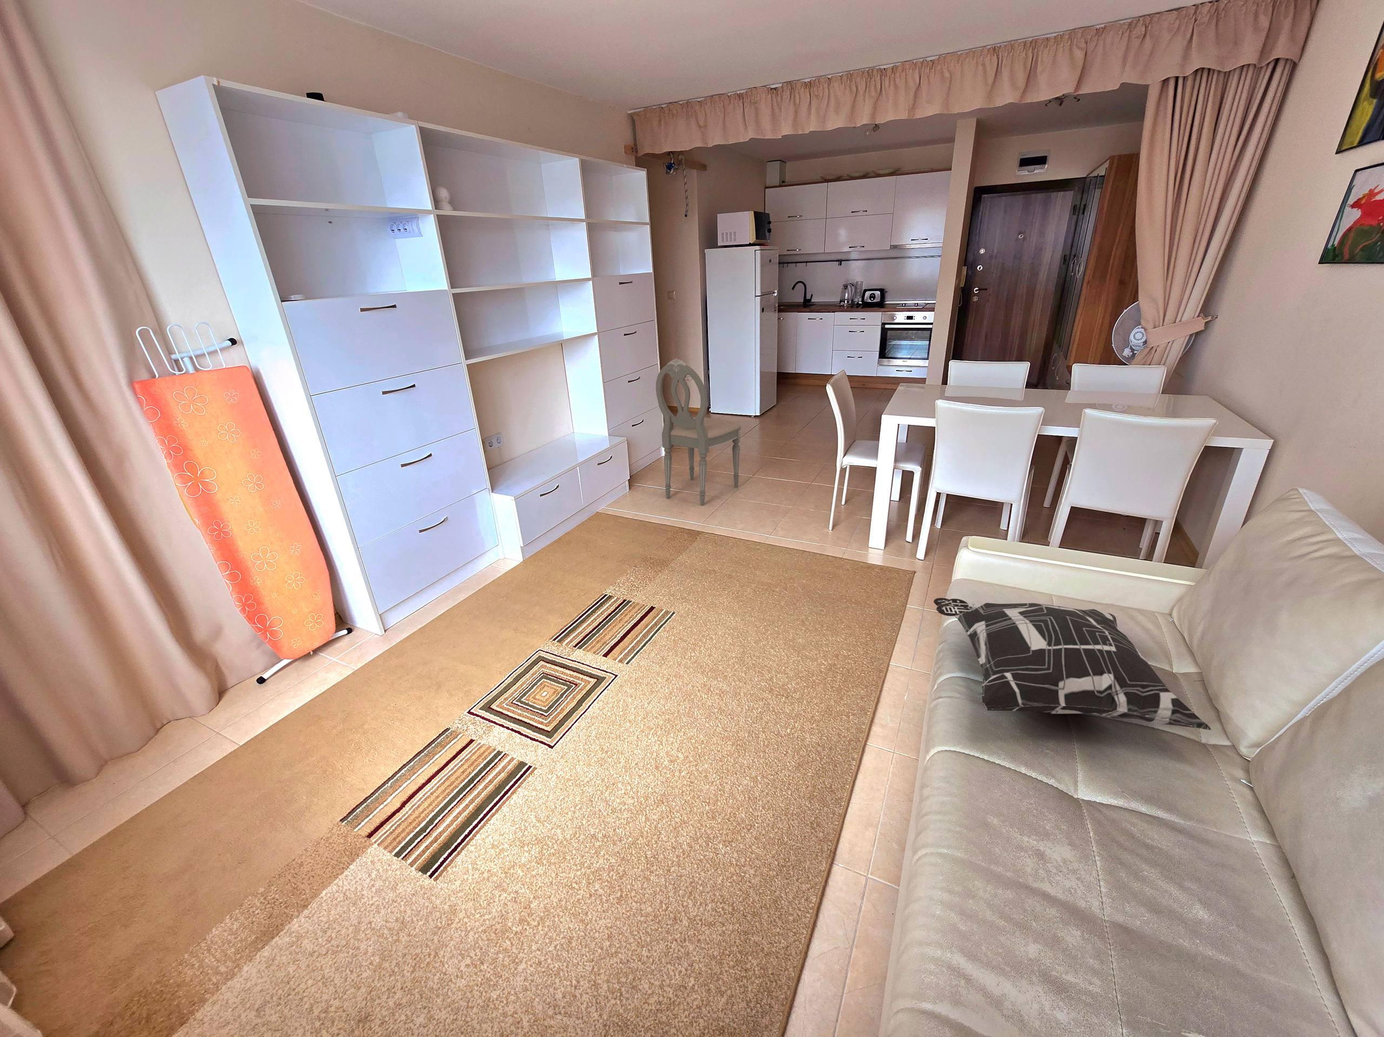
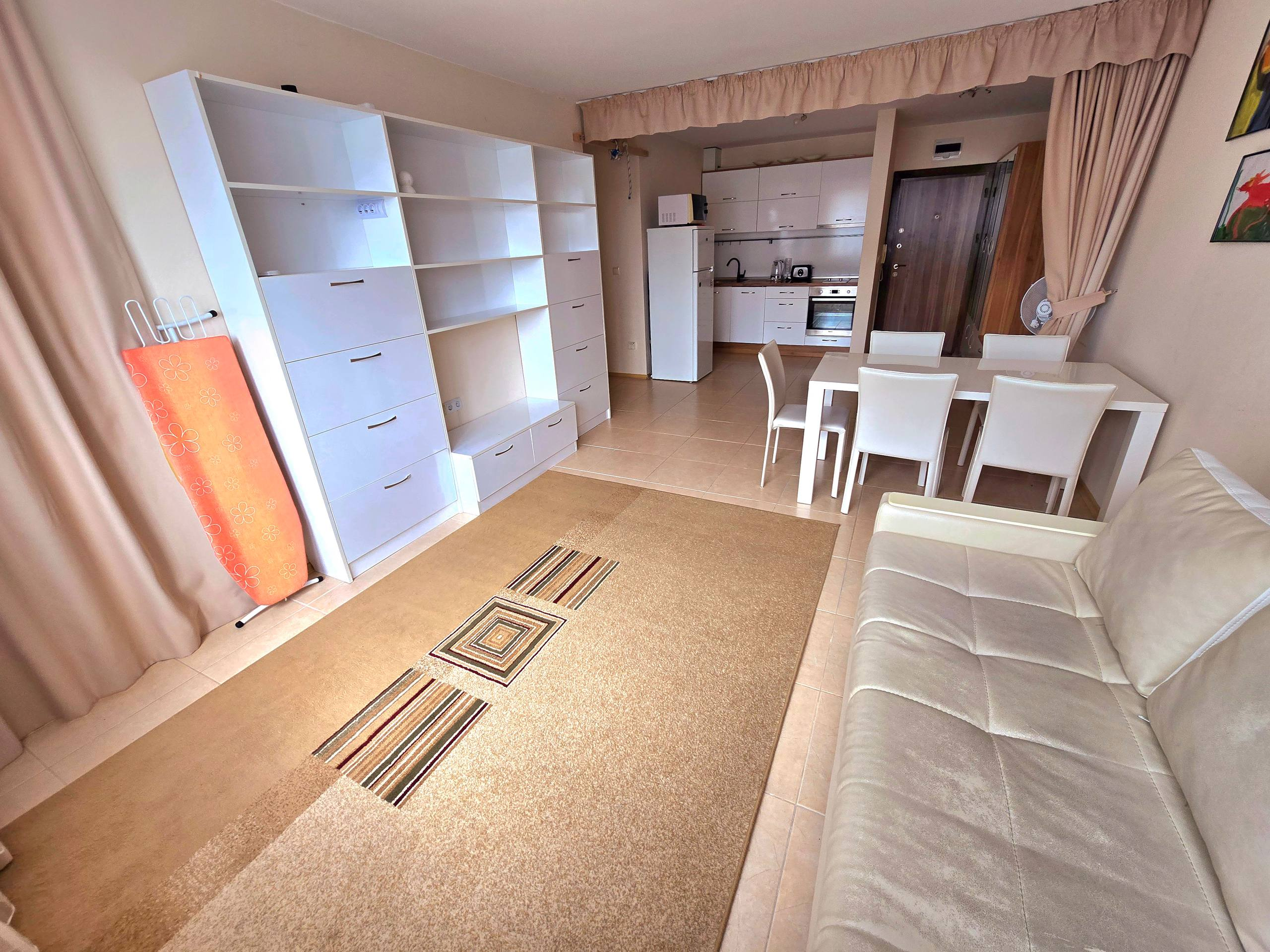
- dining chair (697, 426)
- decorative pillow (1047, 651)
